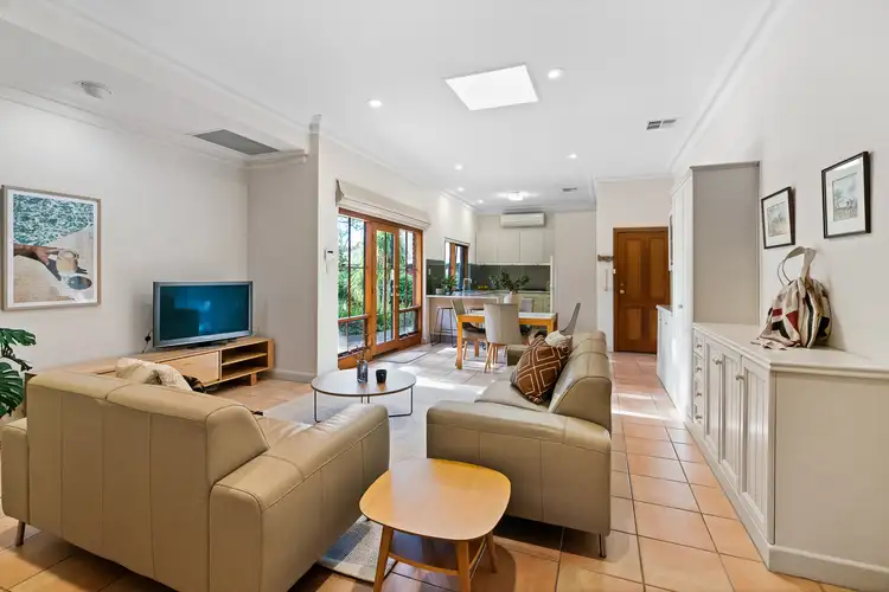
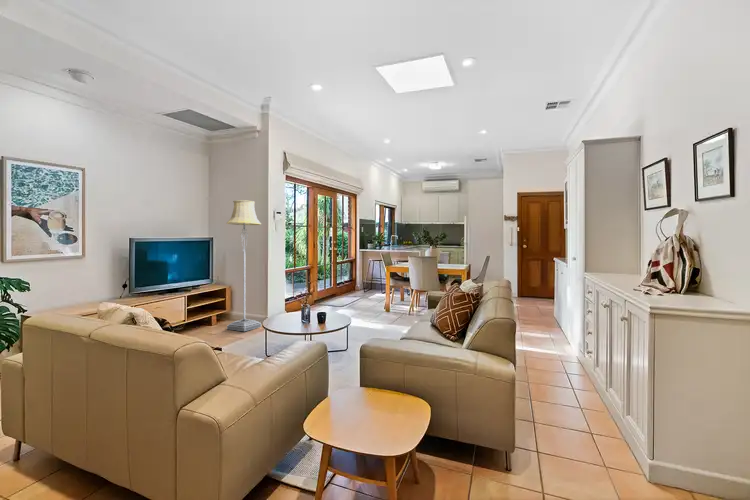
+ floor lamp (244, 264)
